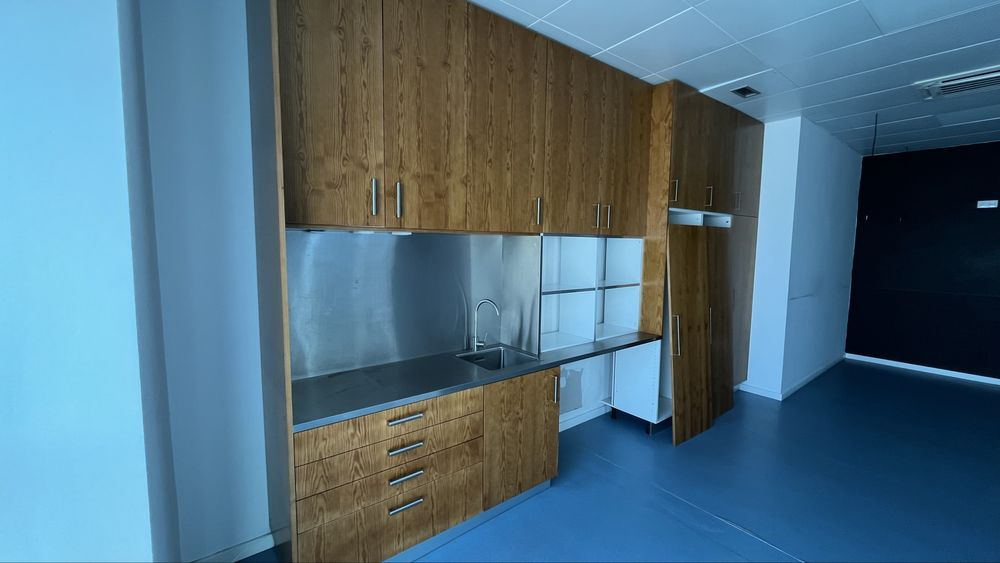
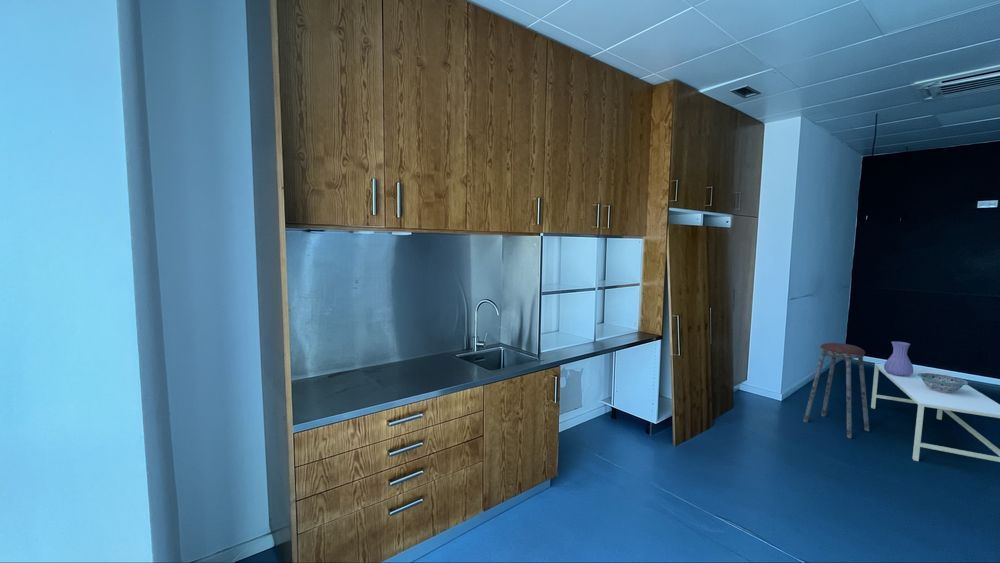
+ vase (899, 358)
+ music stool (846, 386)
+ coffee table (931, 407)
+ decorative bowl (941, 384)
